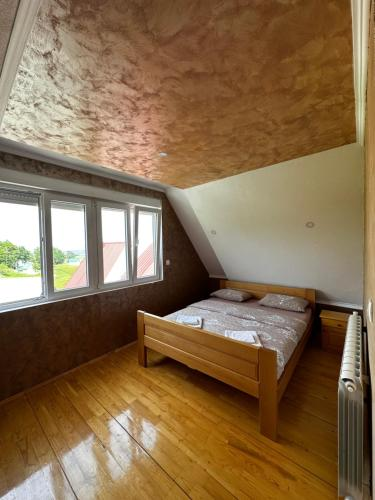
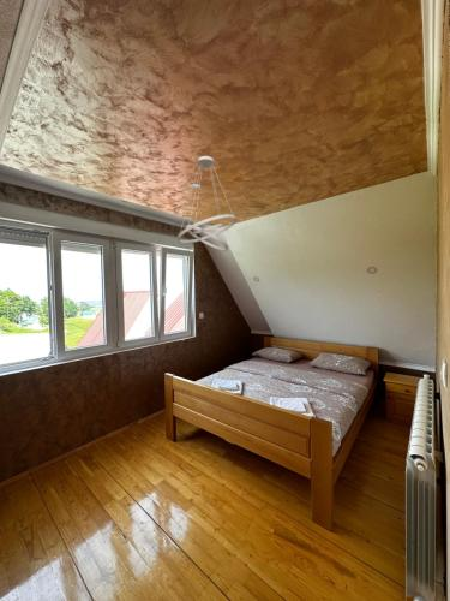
+ ceiling light fixture (197, 206)
